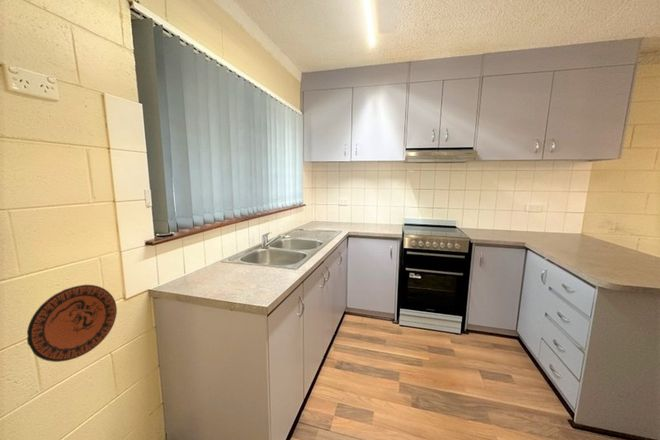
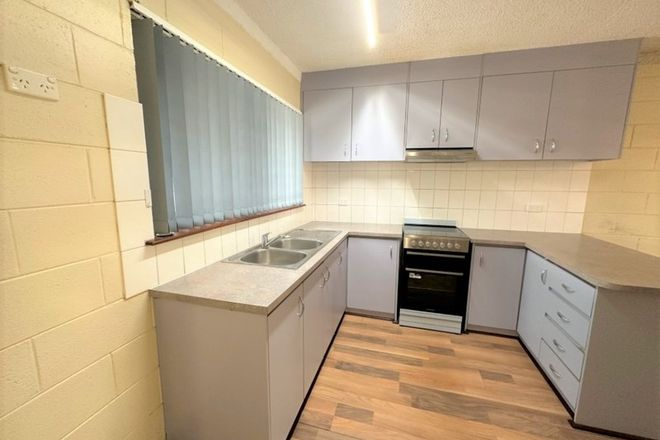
- decorative plate (76, 321)
